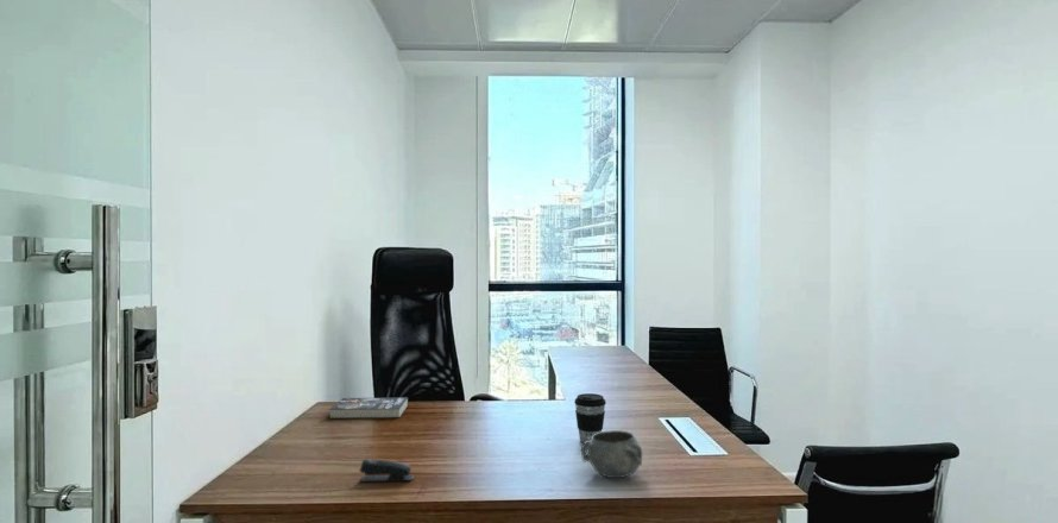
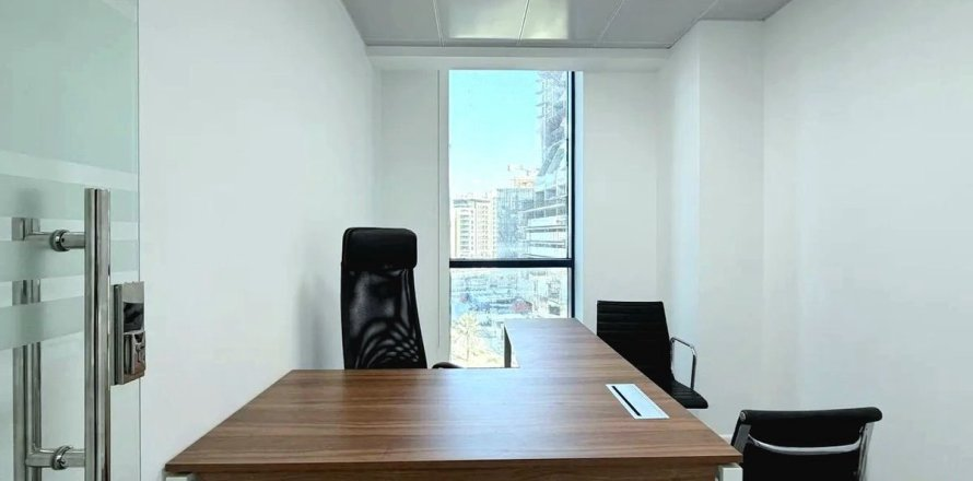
- stapler (386, 470)
- coffee cup (590, 418)
- book (370, 407)
- decorative bowl (618, 454)
